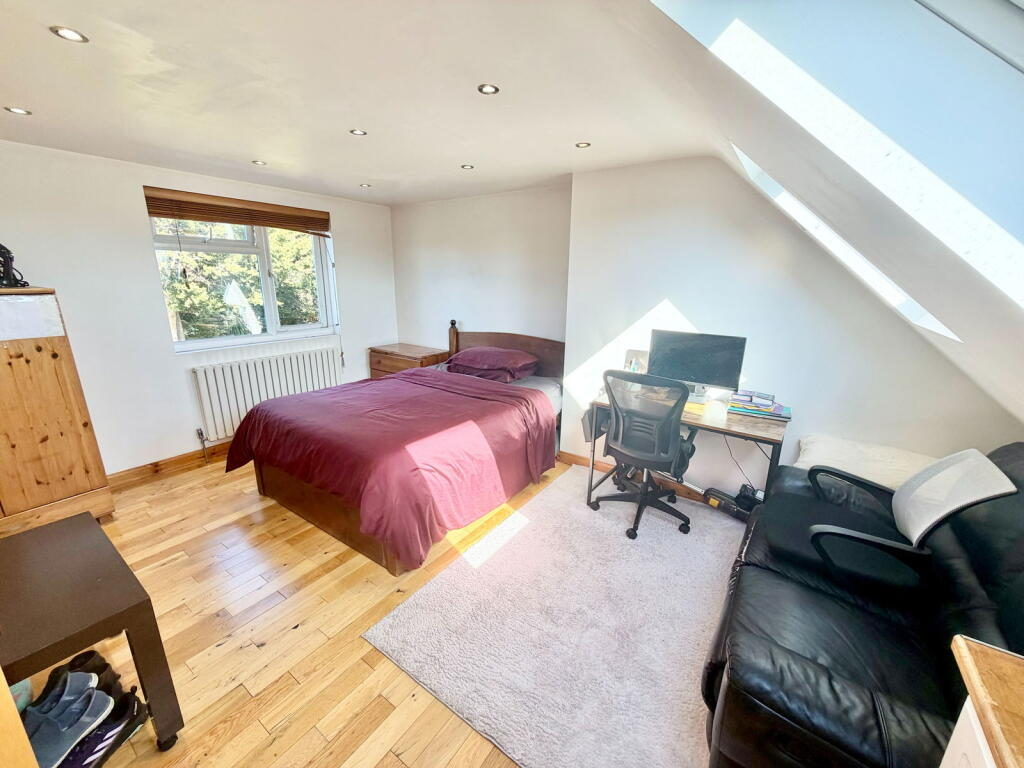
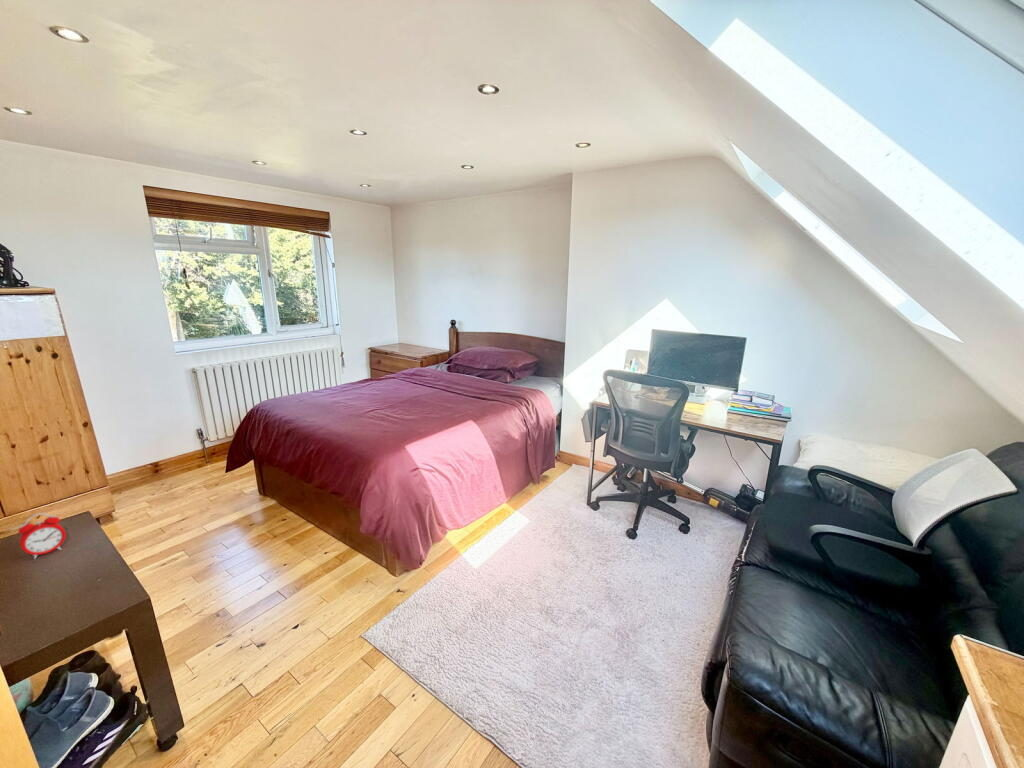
+ alarm clock (41, 533)
